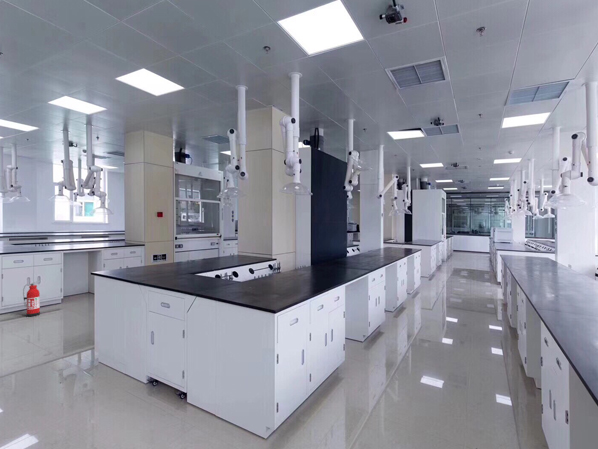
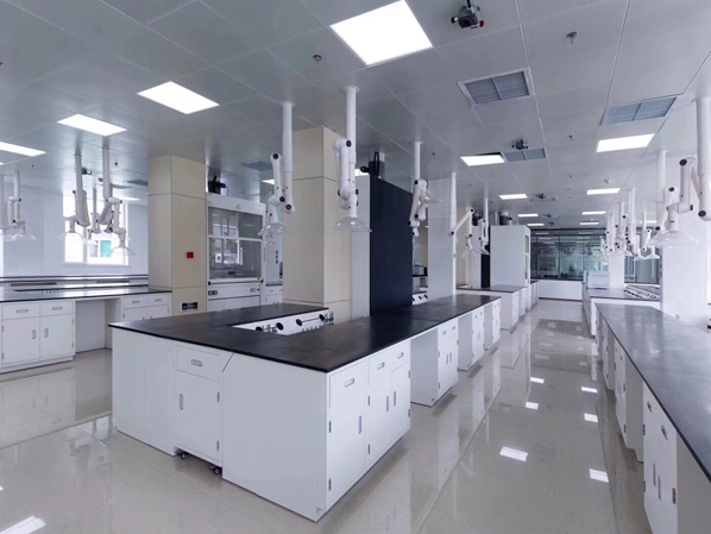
- fire extinguisher (32, 298)
